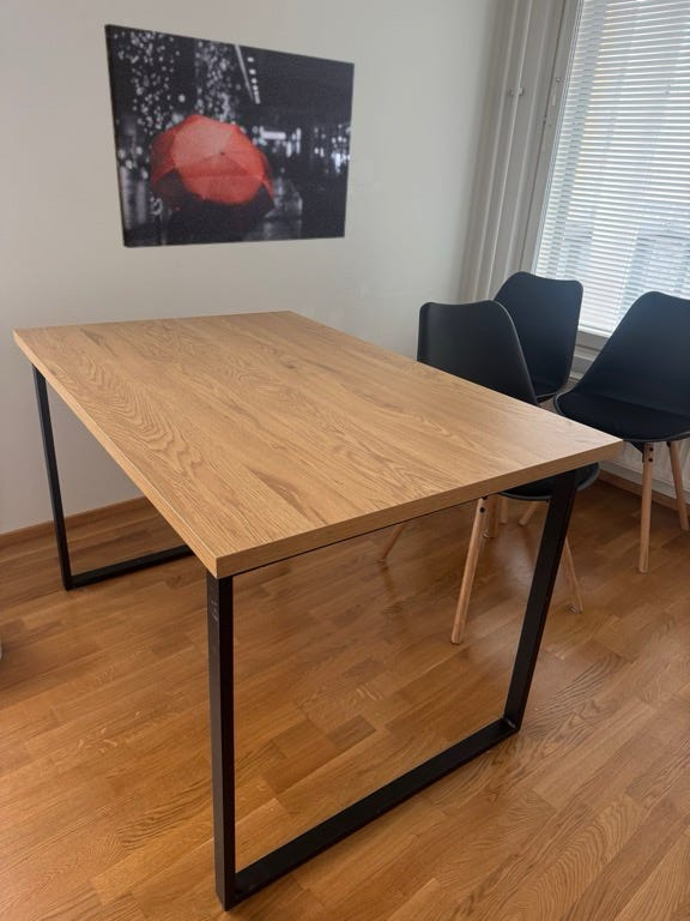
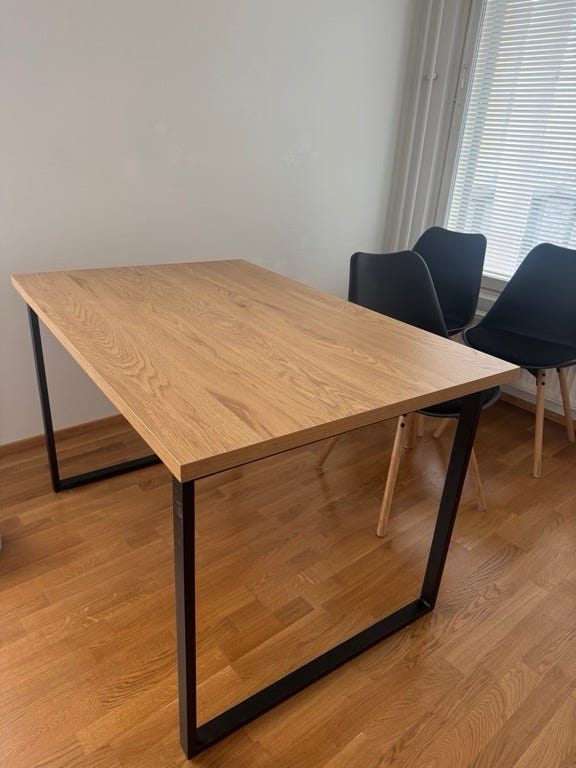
- wall art (244, 149)
